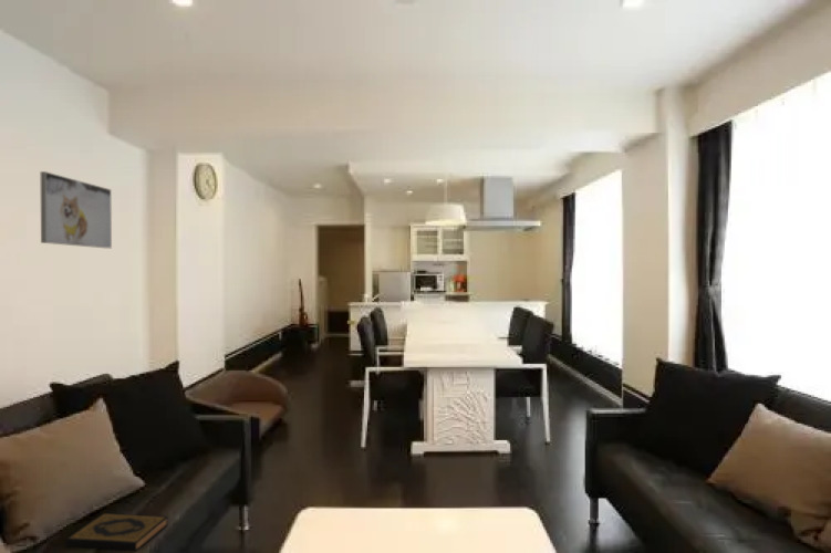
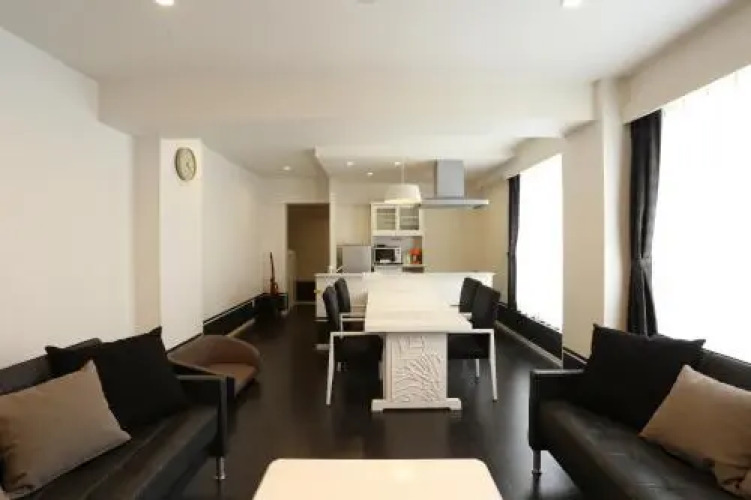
- hardback book (118, 531)
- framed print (79, 213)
